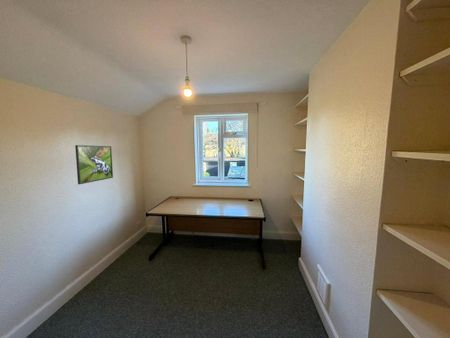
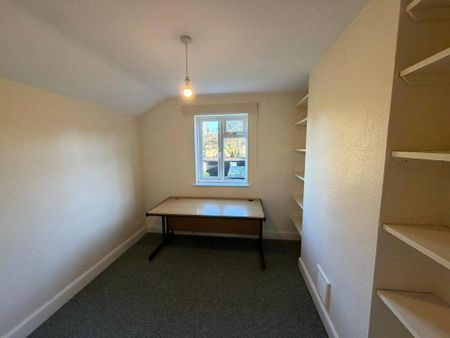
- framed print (96, 163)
